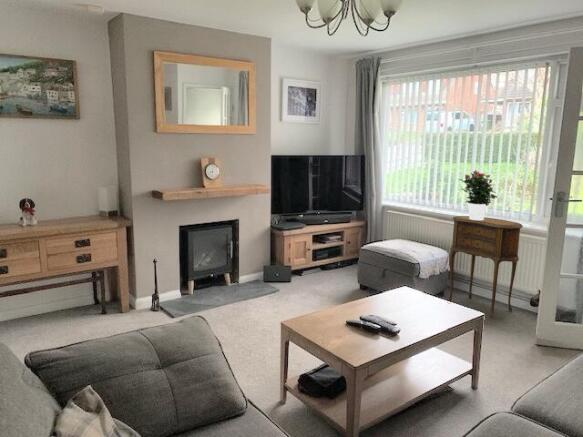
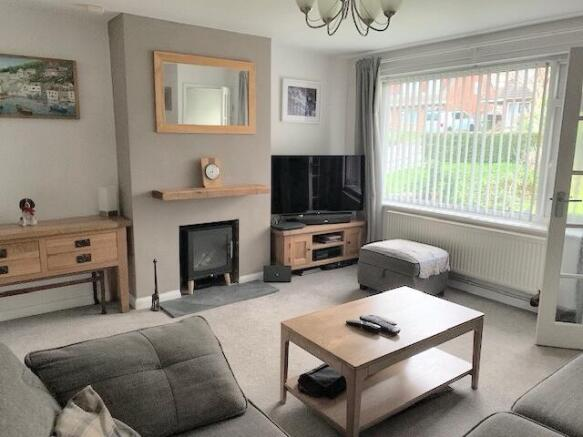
- potted flower (477, 195)
- side table (483, 257)
